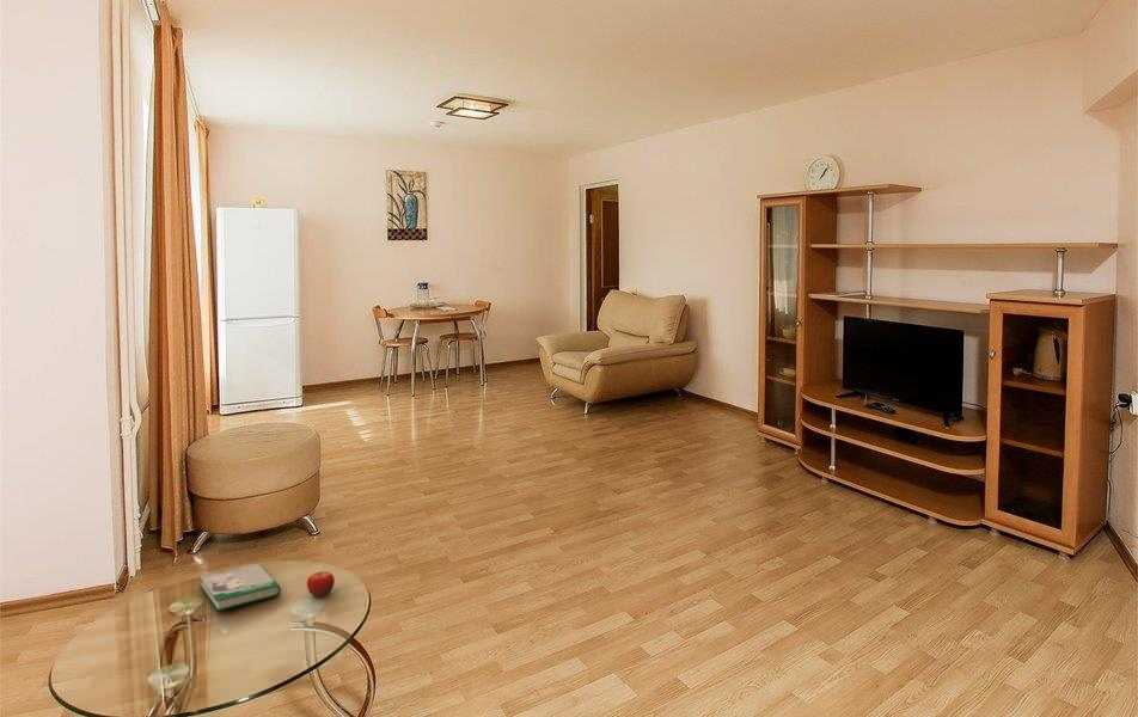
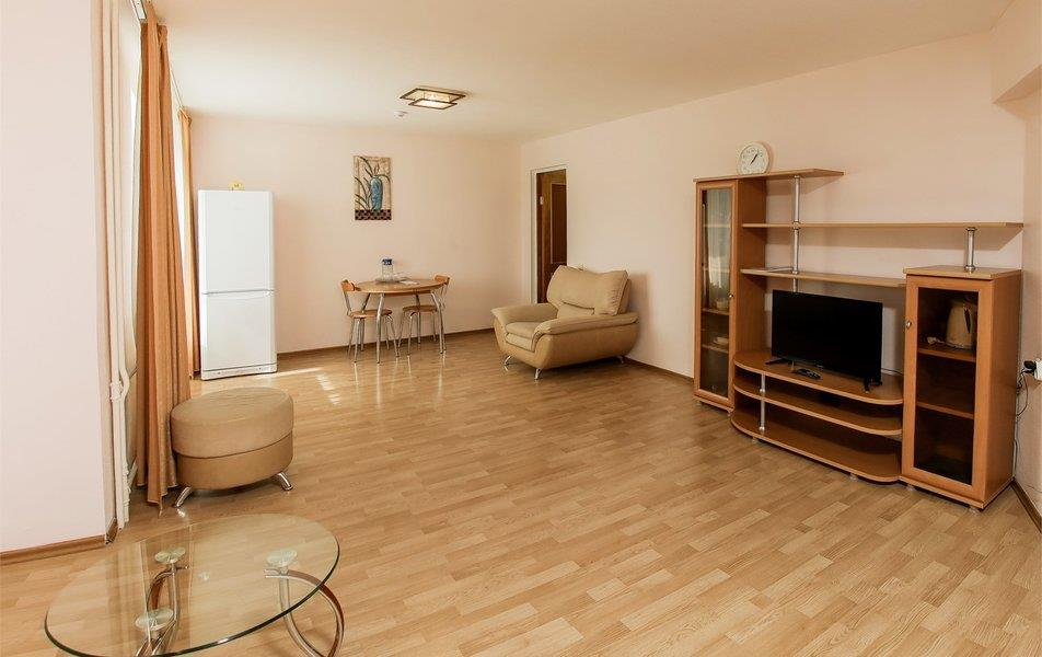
- book (239, 586)
- fruit (320, 581)
